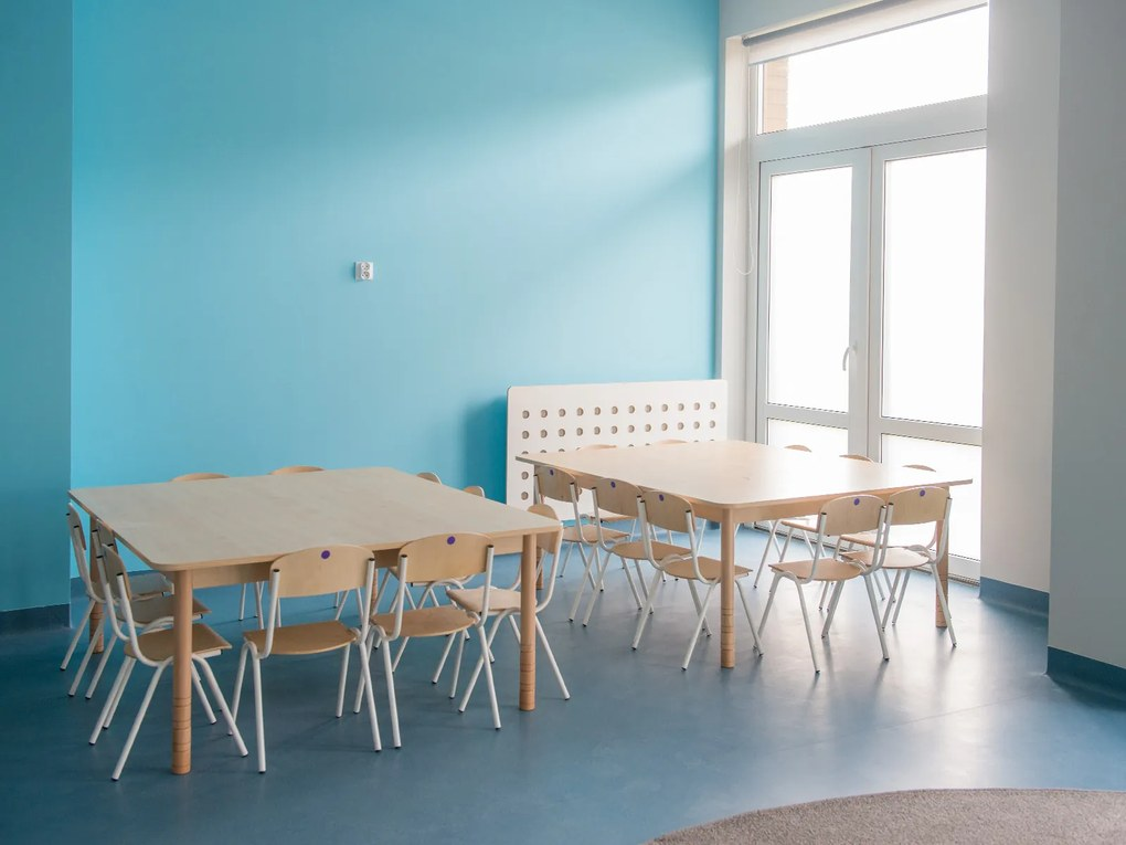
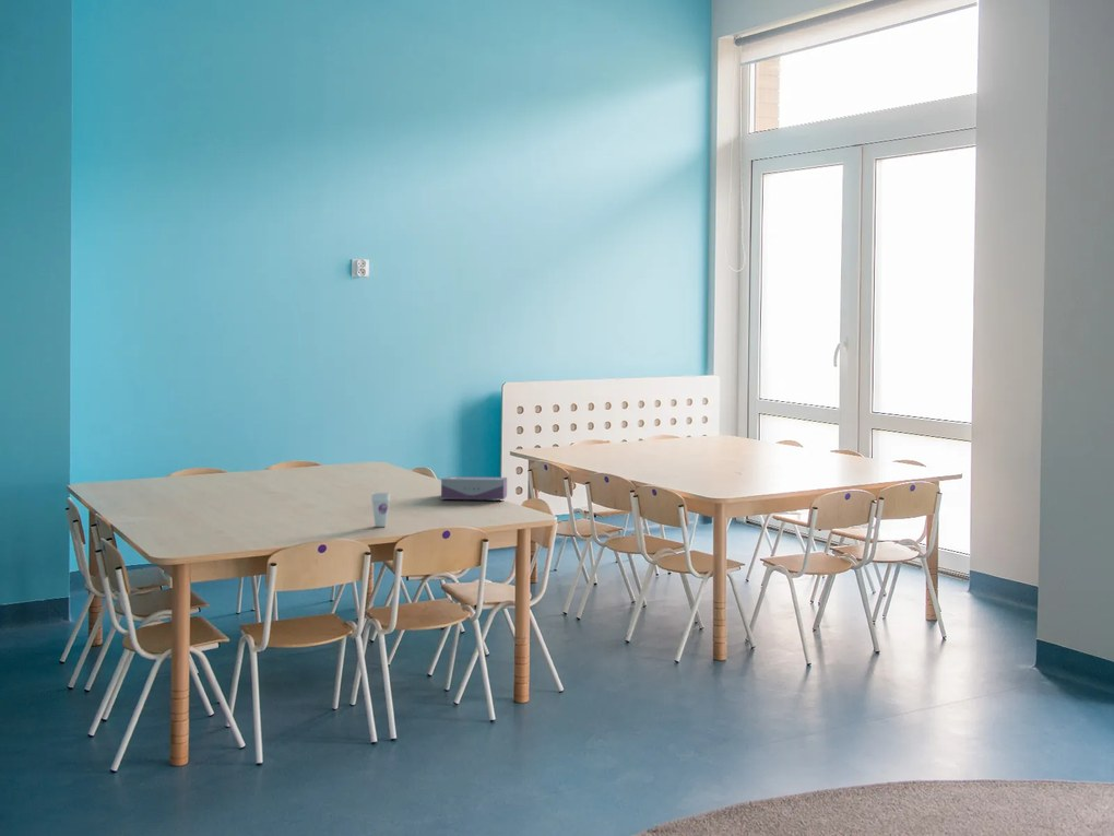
+ tissue box (474, 487)
+ cup (380, 509)
